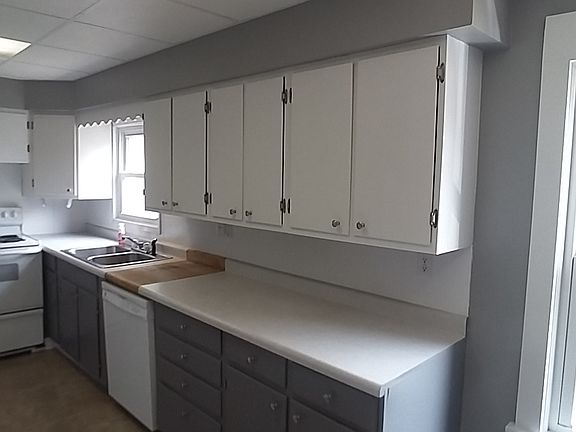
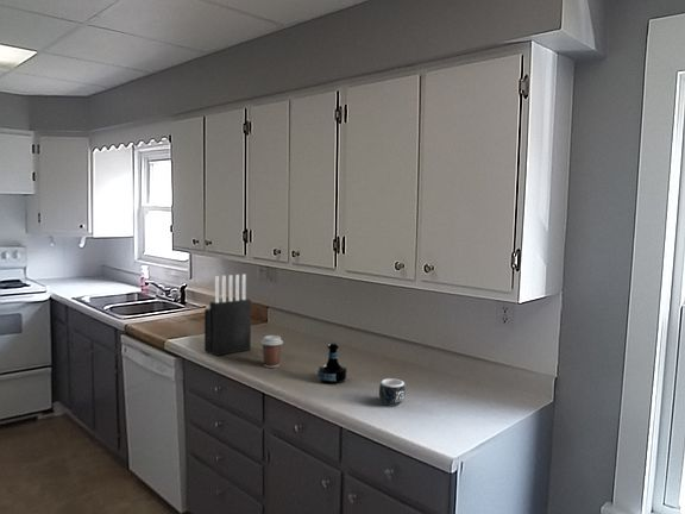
+ coffee cup (271, 351)
+ tequila bottle (332, 362)
+ knife block (226, 312)
+ mug (394, 390)
